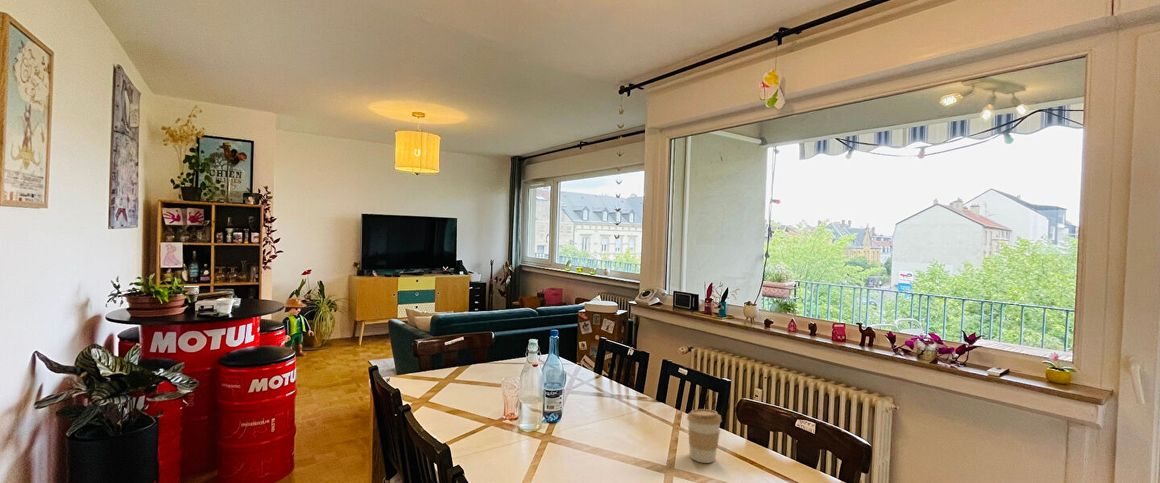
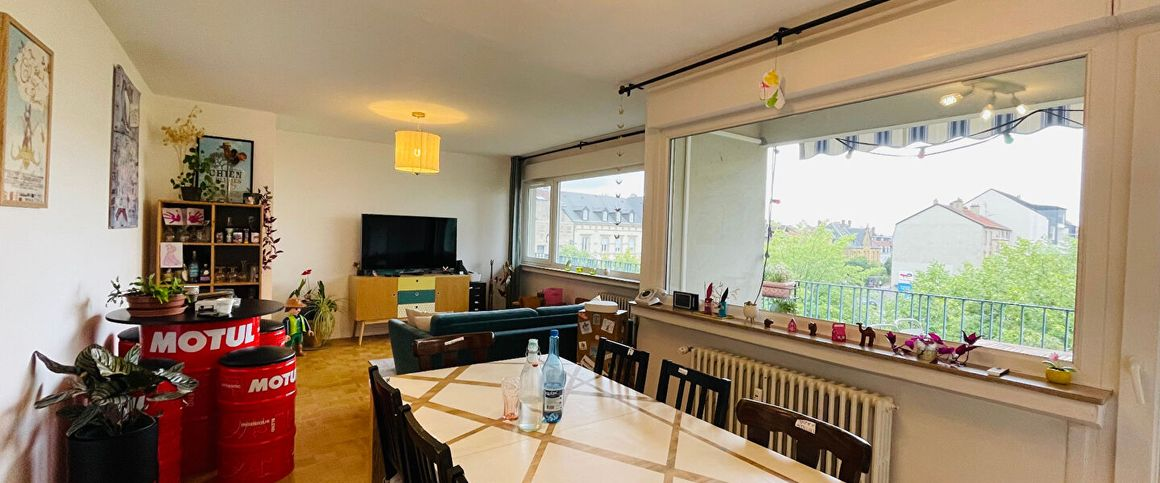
- coffee cup (703, 433)
